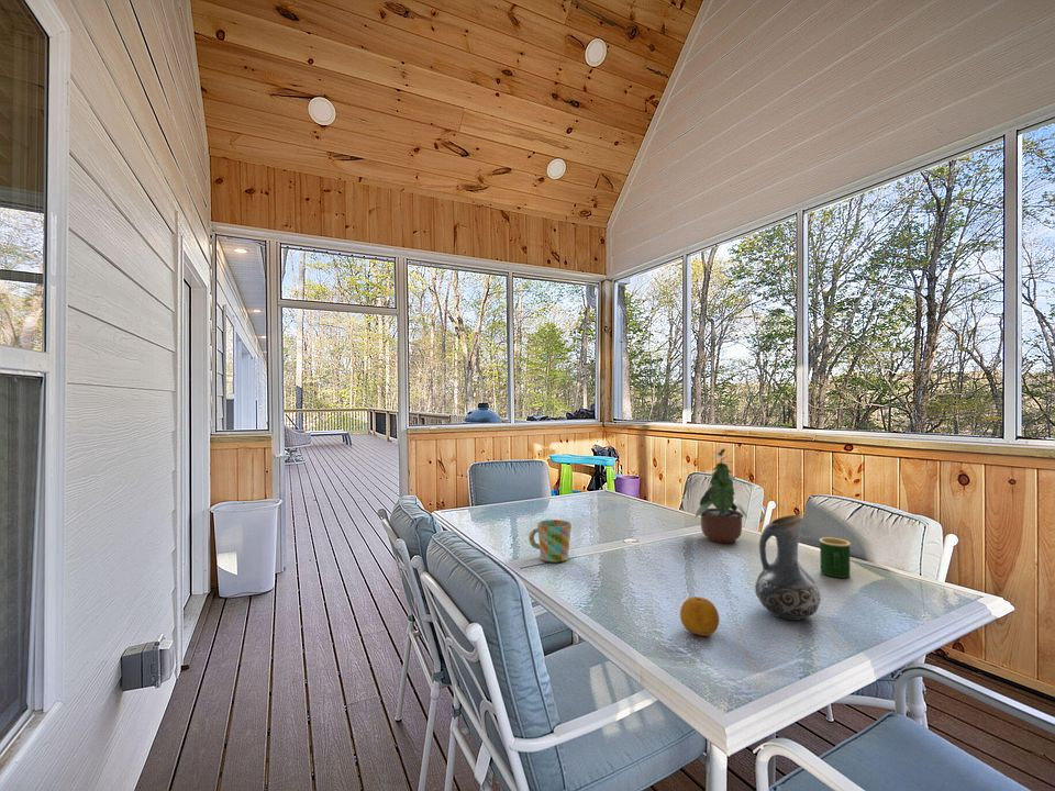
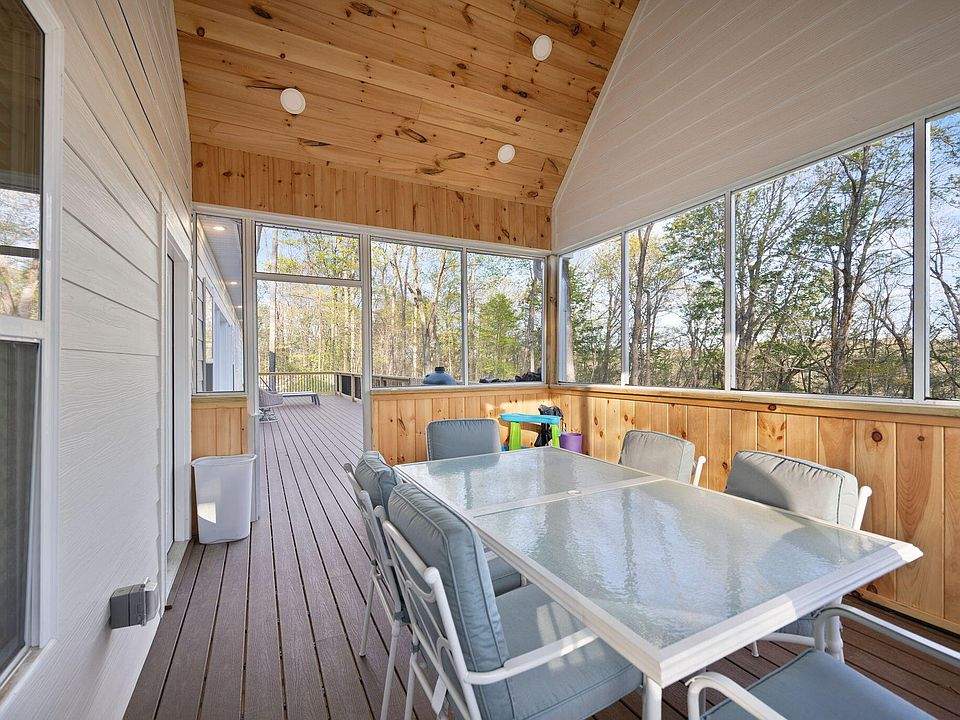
- fruit (699, 616)
- mug (835, 559)
- potted plant (720, 493)
- mug (549, 539)
- pitcher (786, 565)
